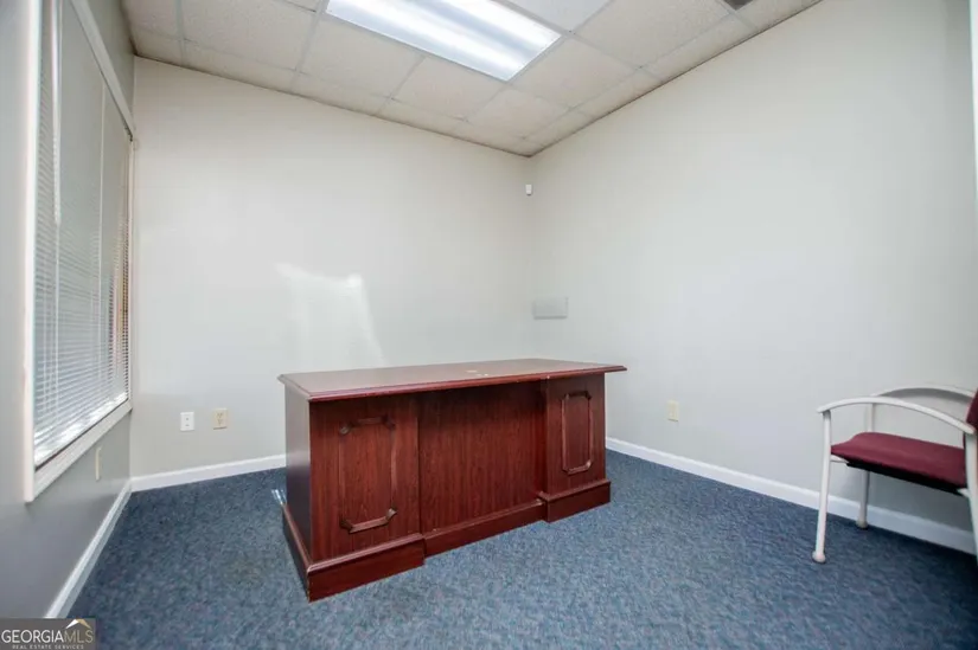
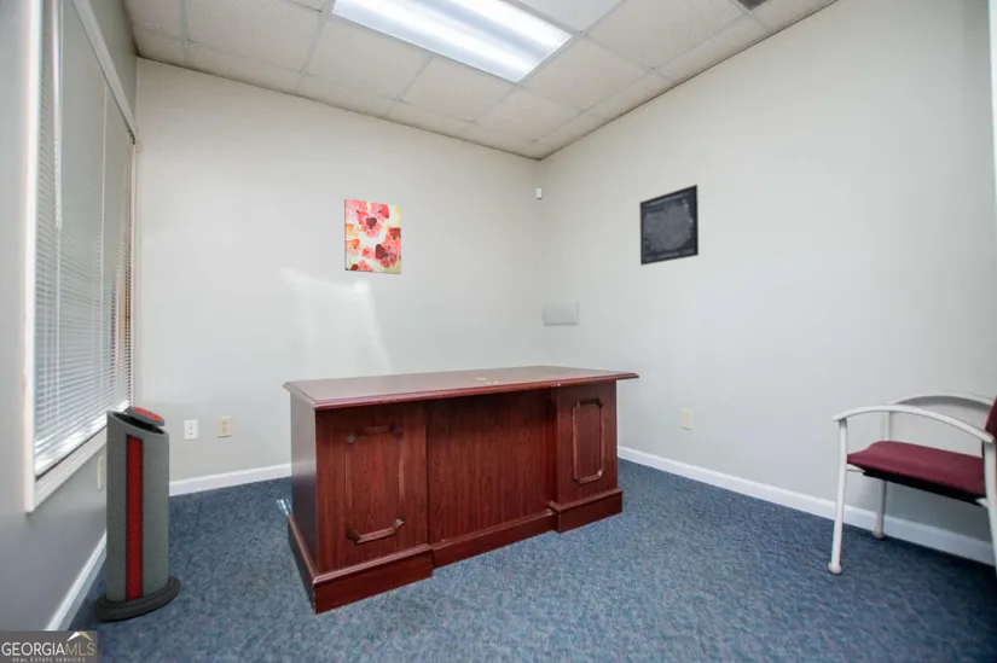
+ air purifier (138, 501)
+ wall art (667, 227)
+ wall art (373, 237)
